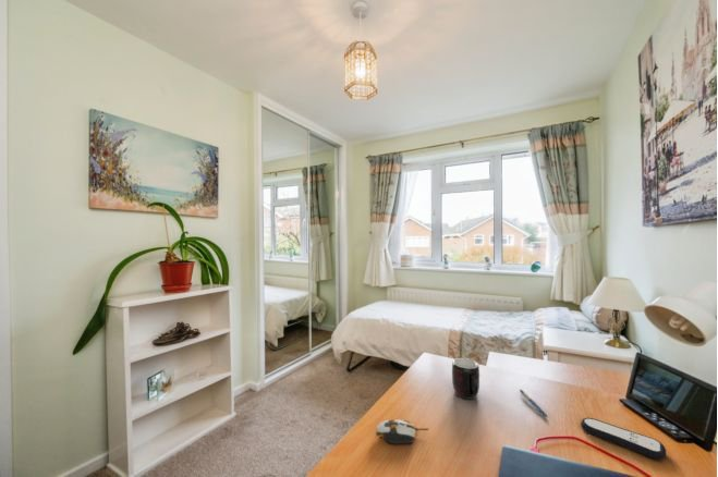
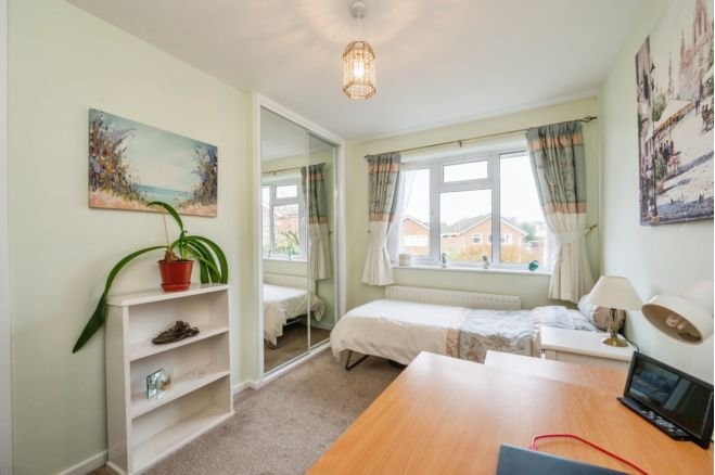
- computer mouse (402, 428)
- pen (532, 402)
- mug (467, 380)
- remote control (620, 436)
